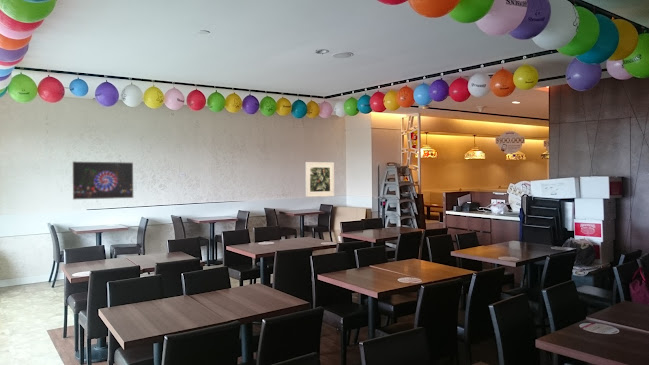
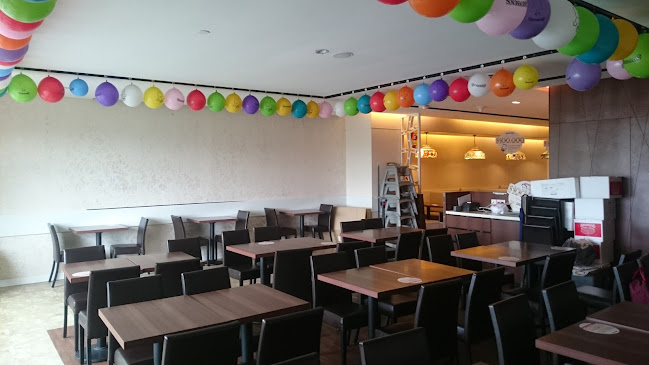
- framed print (103, 180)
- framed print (320, 179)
